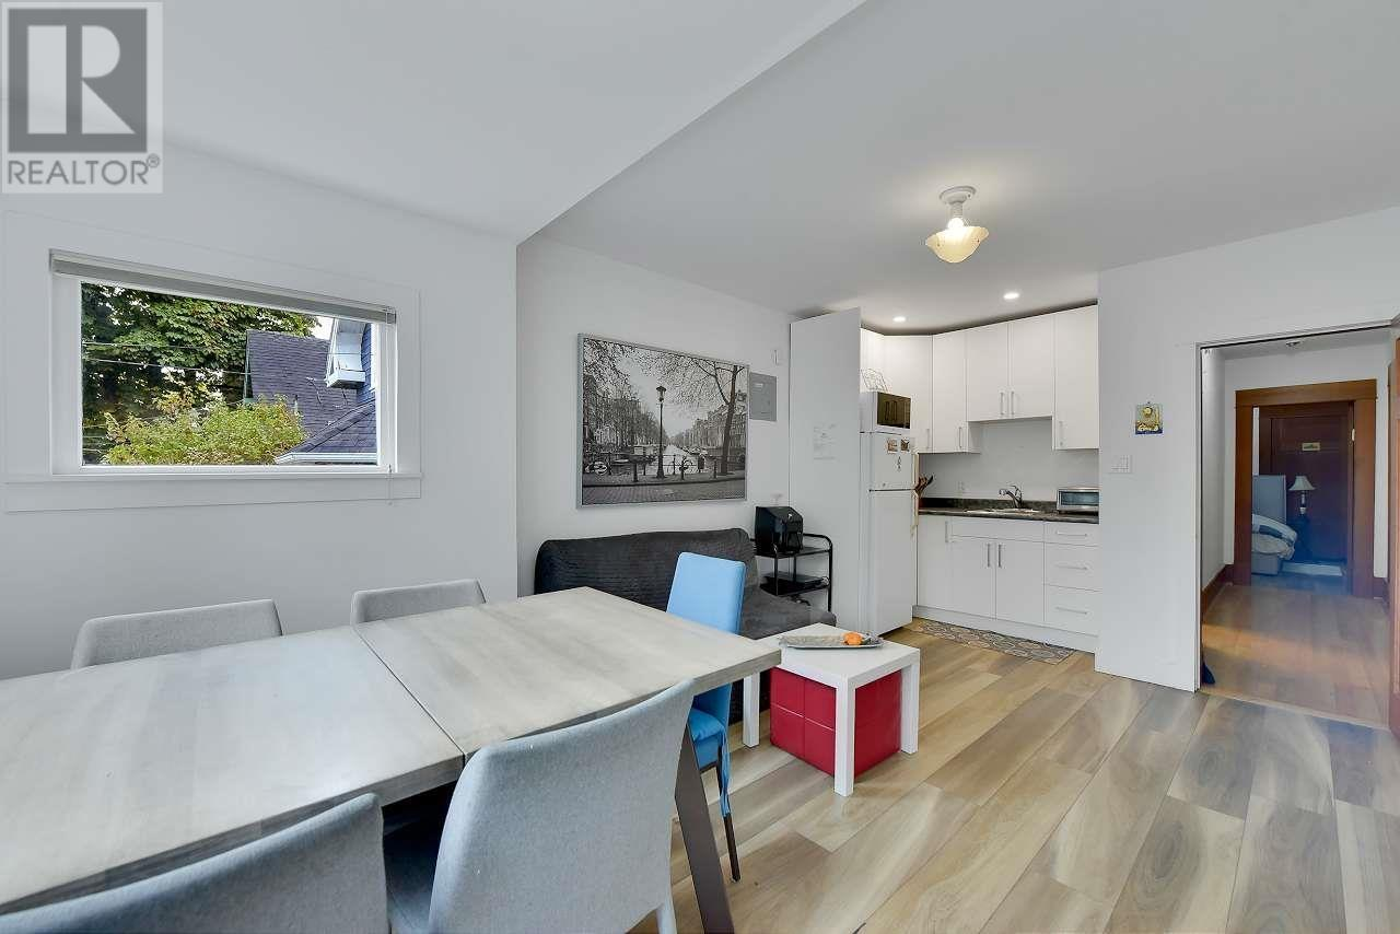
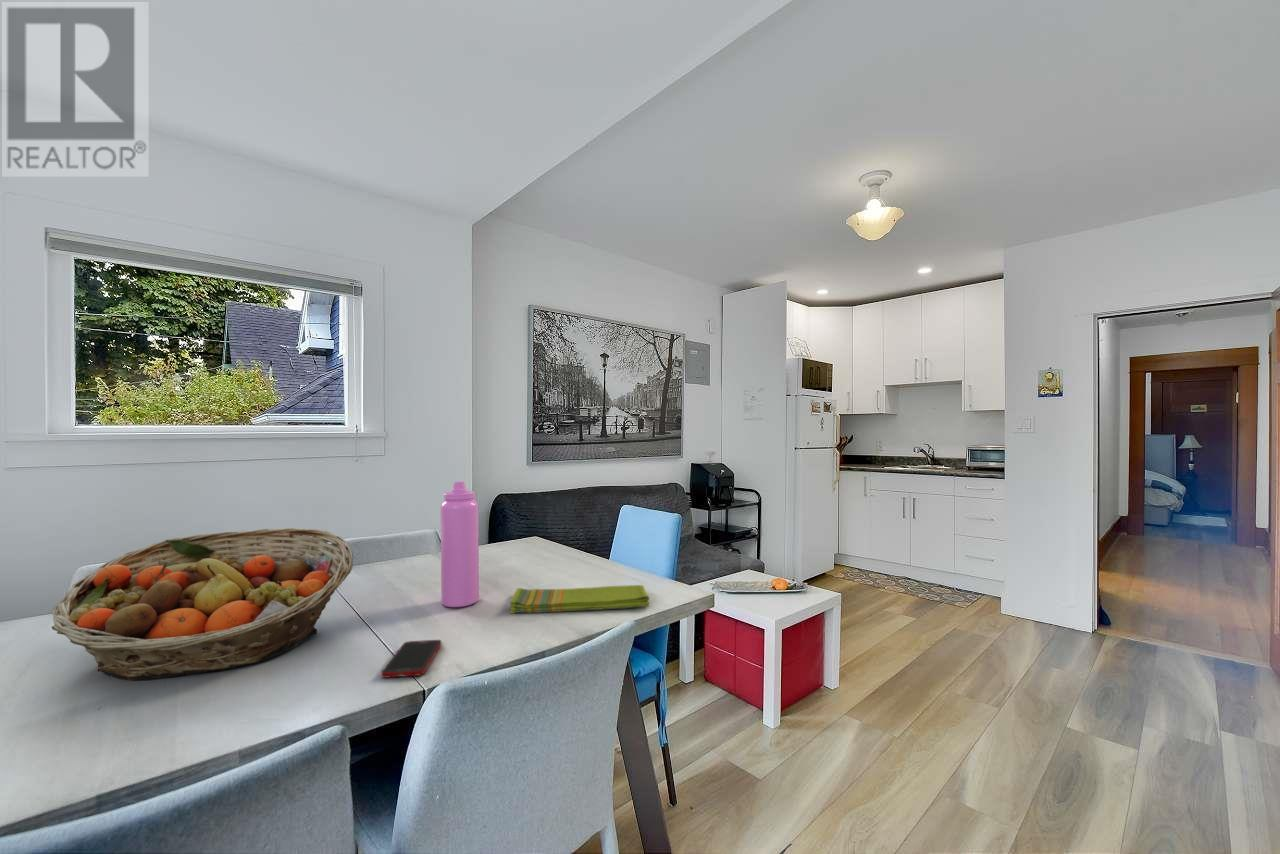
+ fruit basket (220, 594)
+ cell phone (413, 657)
+ water bottle (459, 541)
+ dish towel (580, 595)
